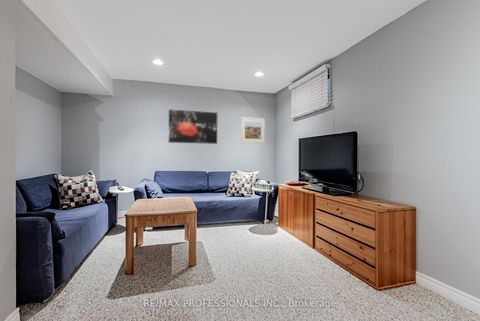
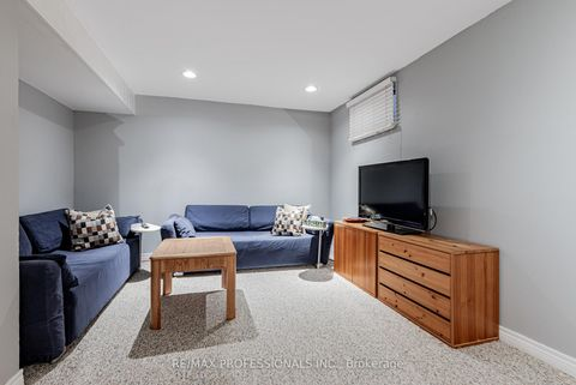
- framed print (252, 130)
- wall art (193, 127)
